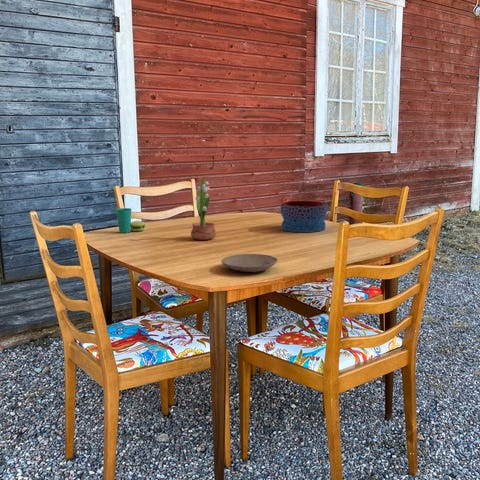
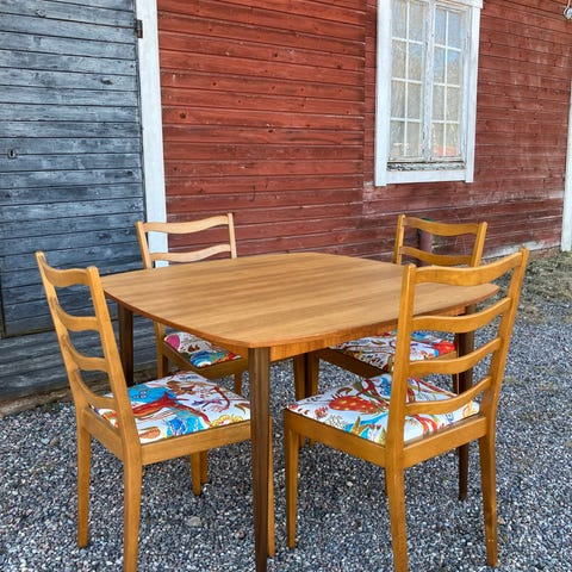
- potted flower (203, 207)
- plate (249, 264)
- cup (130, 219)
- bowl (303, 215)
